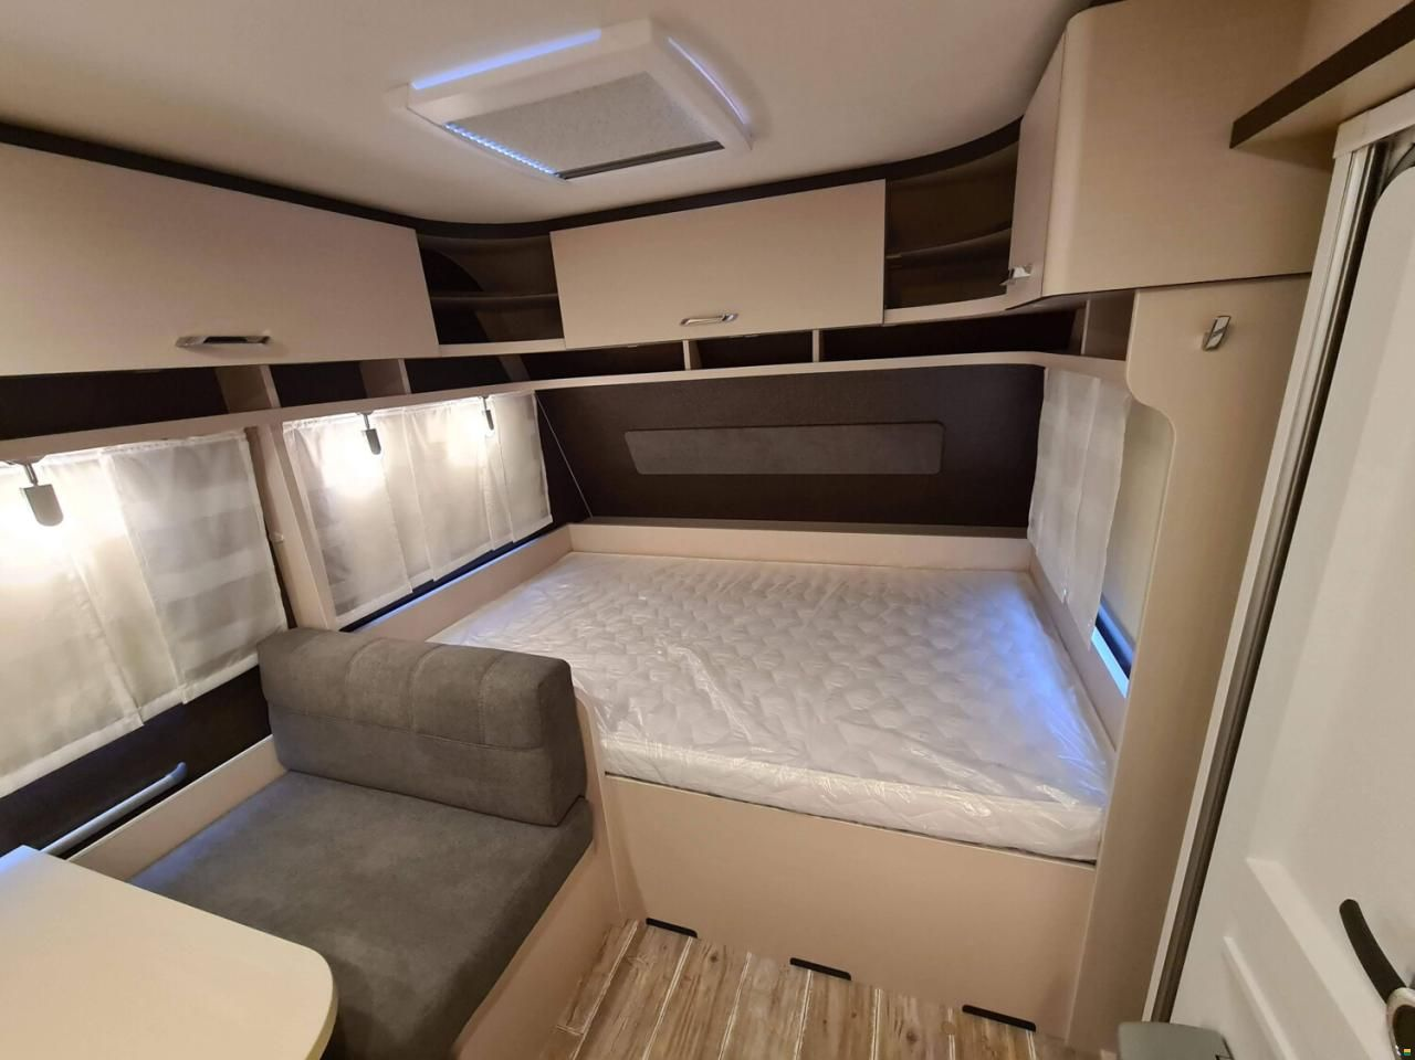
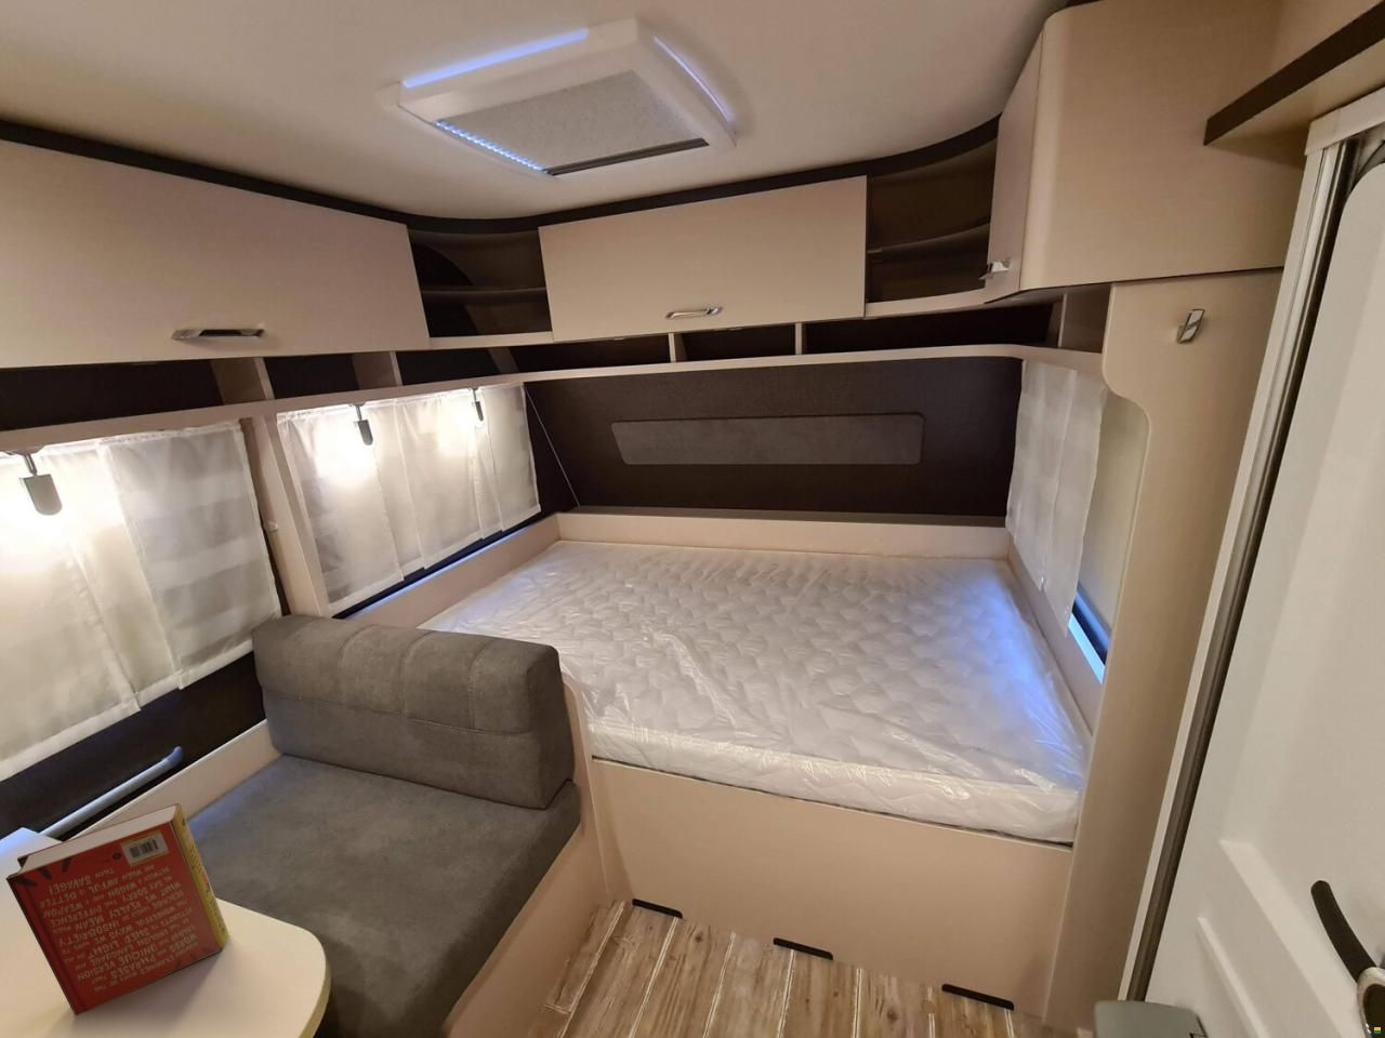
+ book (129, 905)
